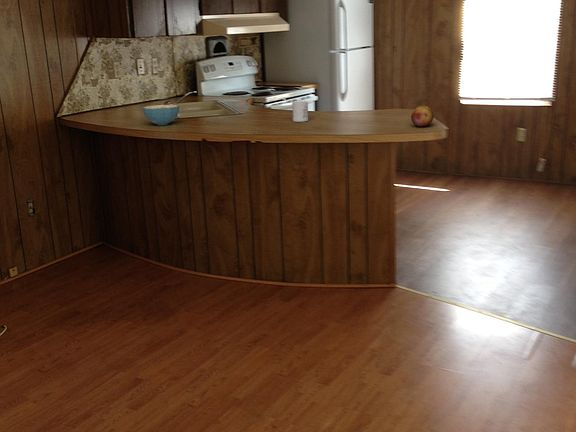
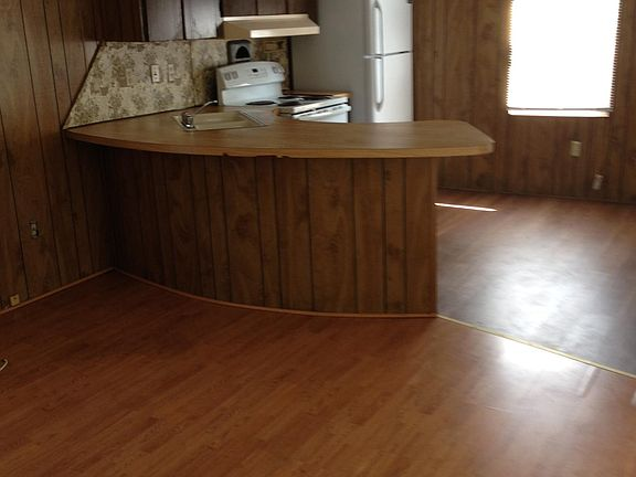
- mug (301, 110)
- cereal bowl (161, 115)
- fruit (422, 115)
